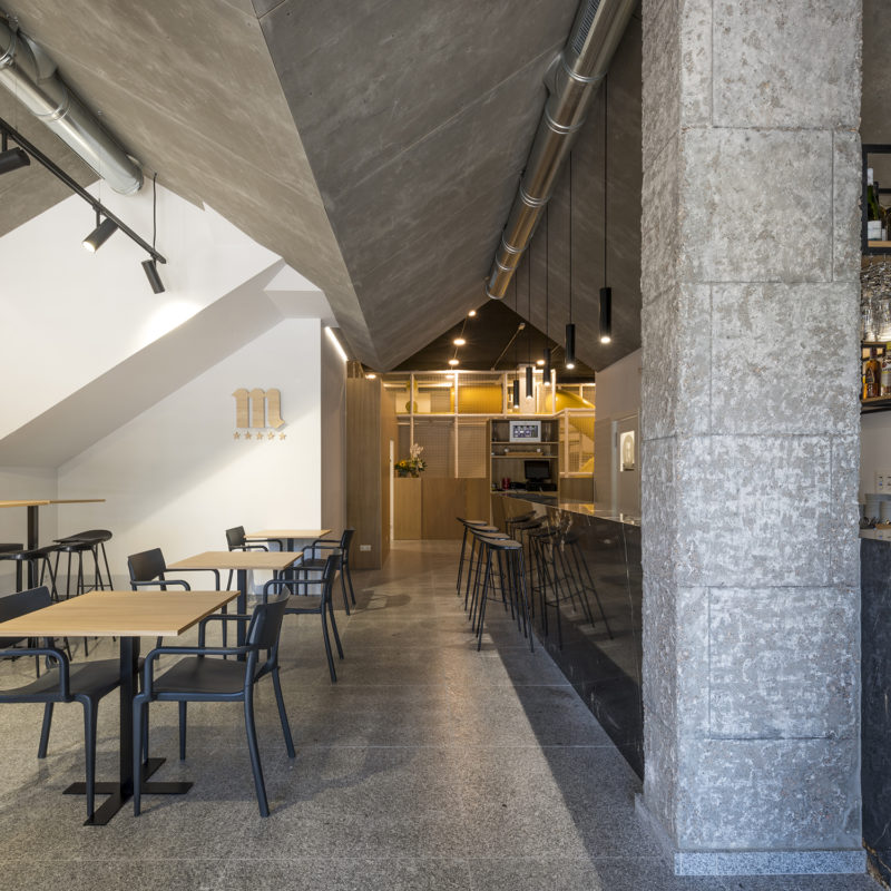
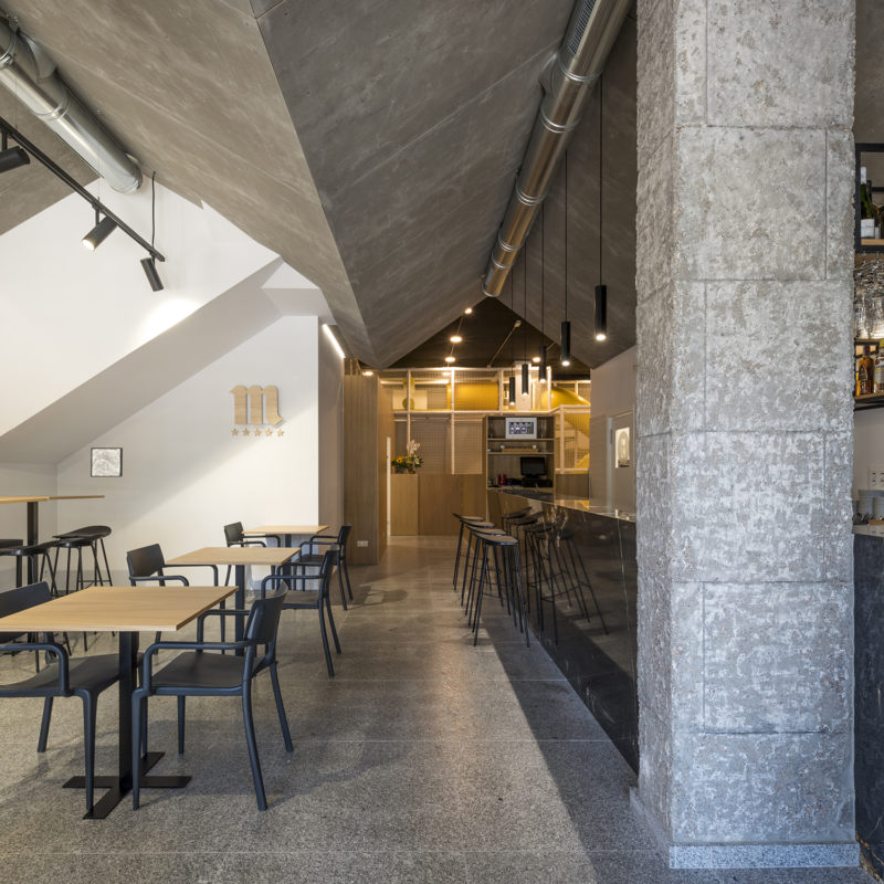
+ wall art (106, 462)
